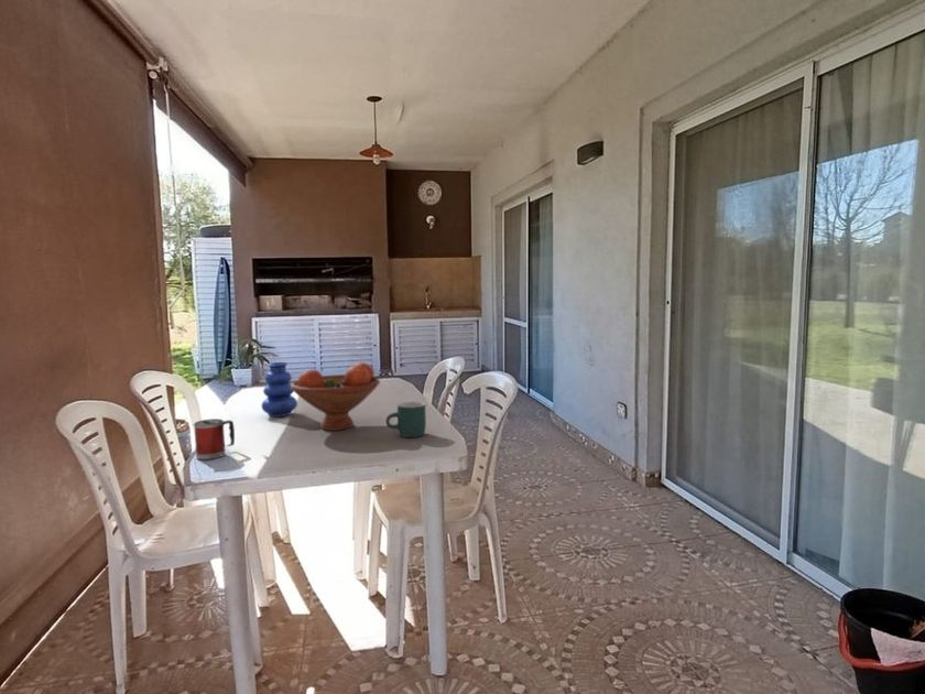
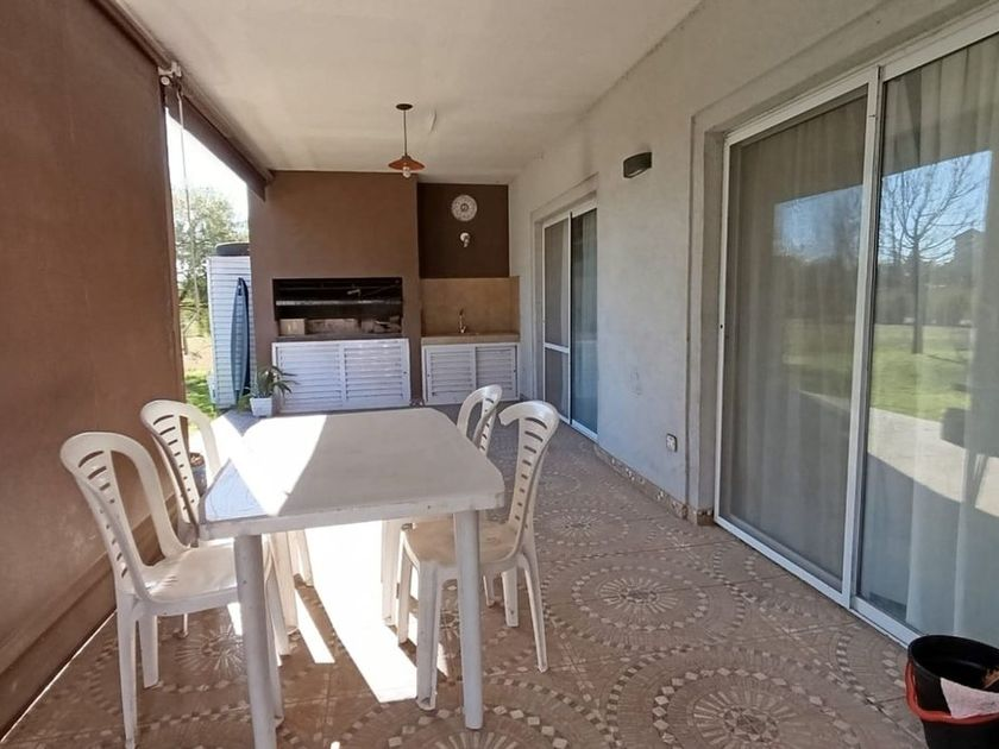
- vase (279, 389)
- fruit bowl (336, 395)
- mug (407, 420)
- mug (214, 437)
